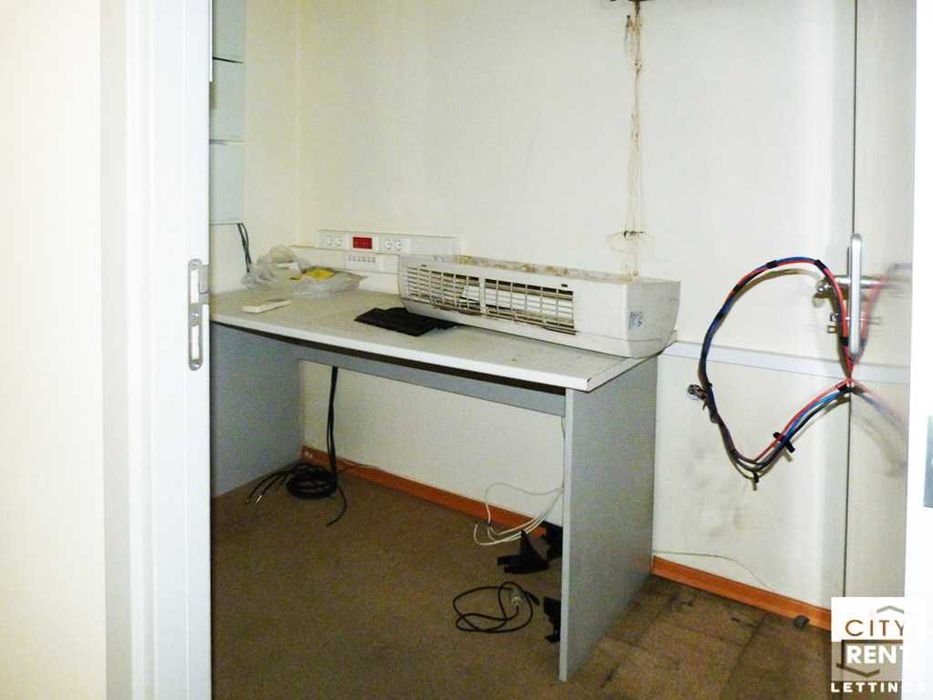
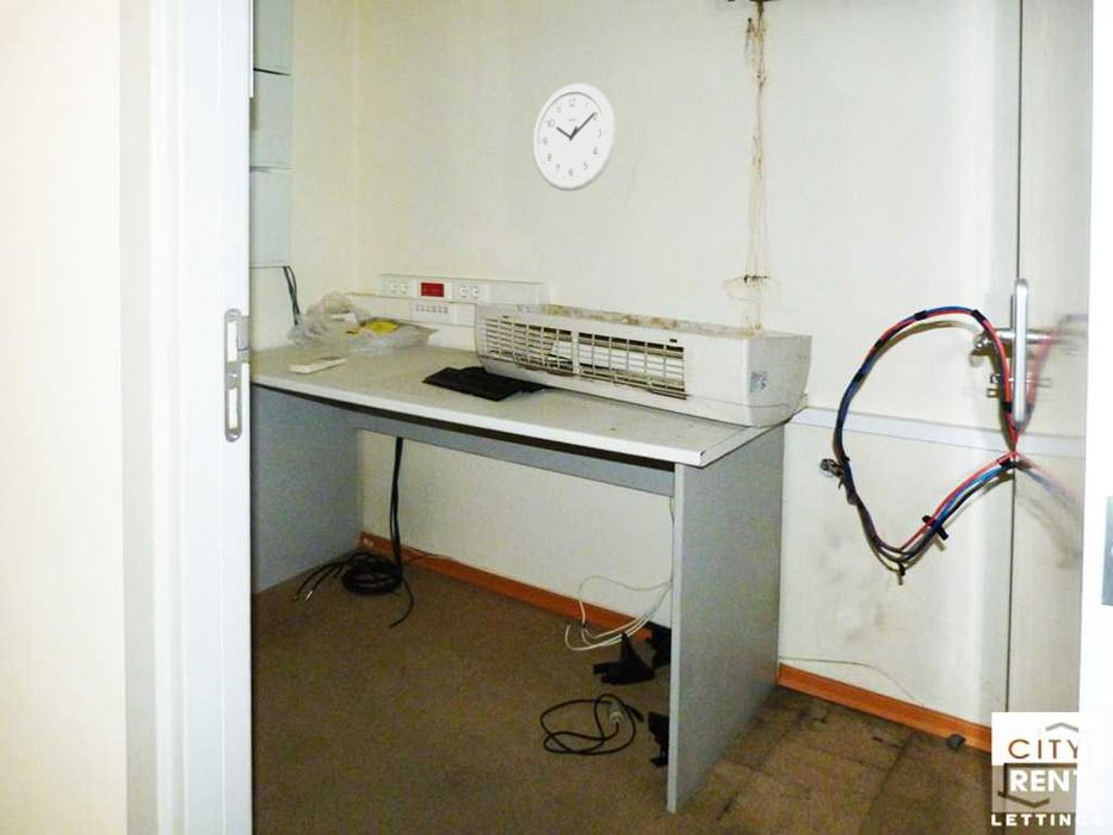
+ wall clock (571, 137)
